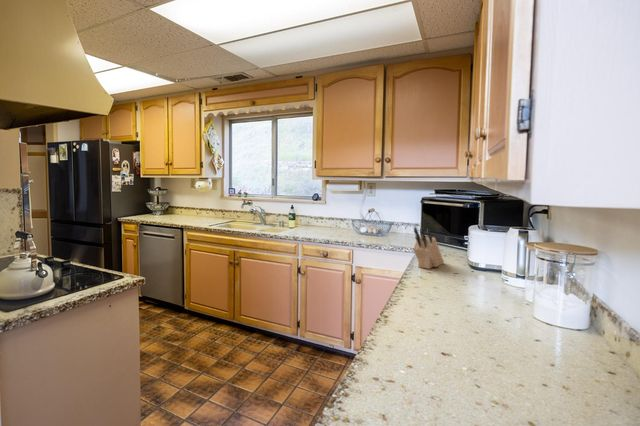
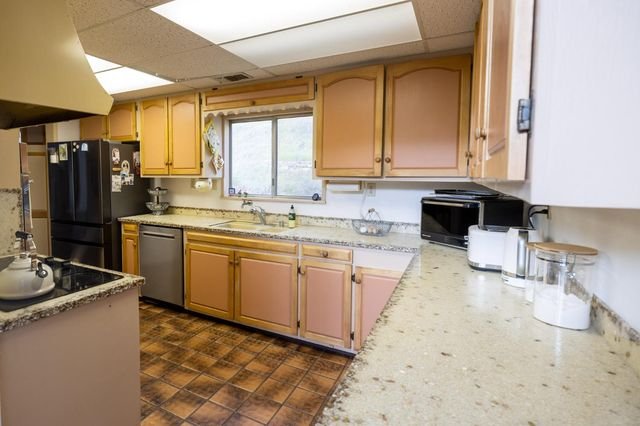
- knife block (428, 246)
